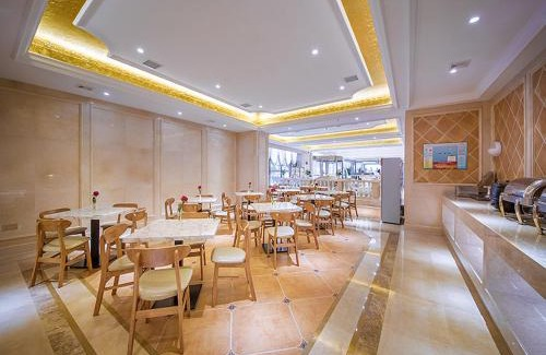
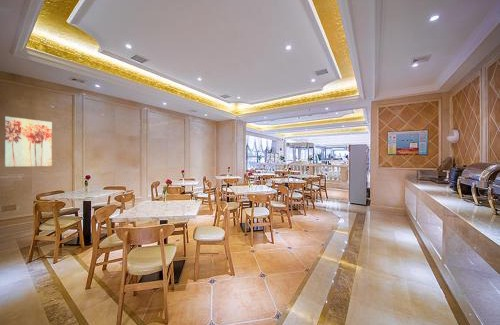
+ wall art (29, 142)
